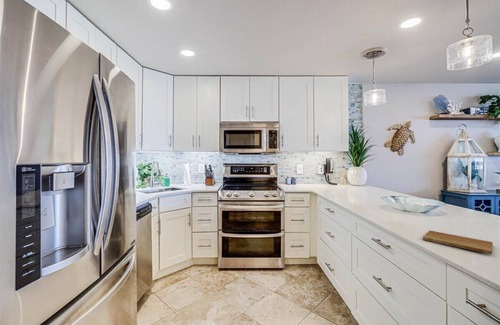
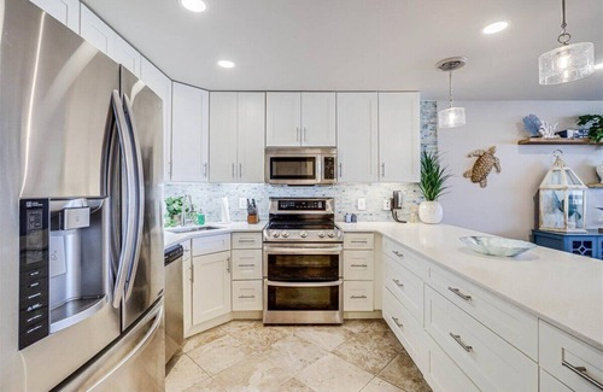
- cutting board (456, 240)
